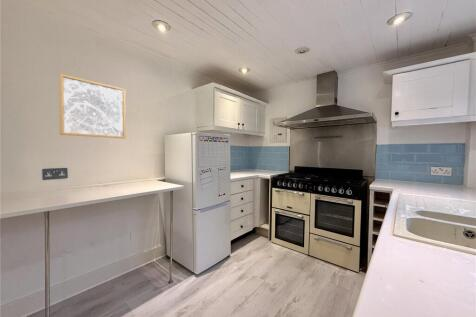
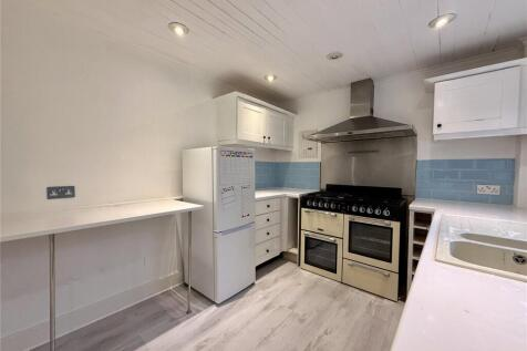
- wall art (95, 109)
